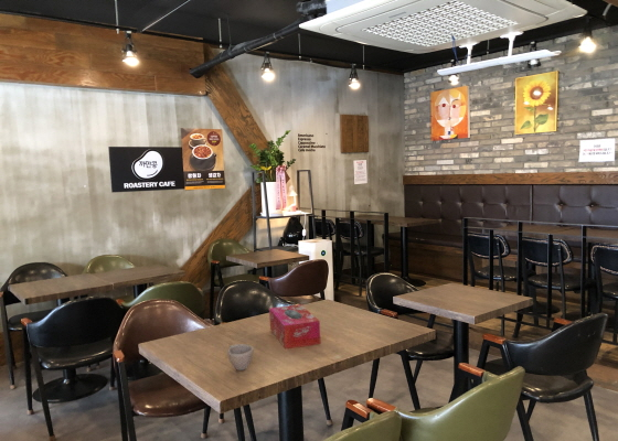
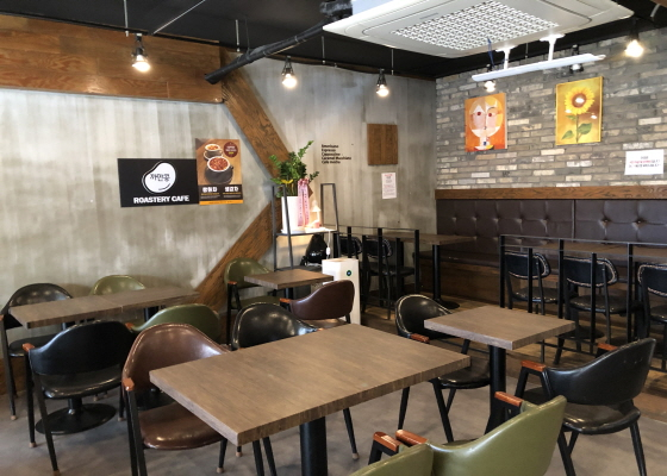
- tissue box (294, 324)
- cup (237, 357)
